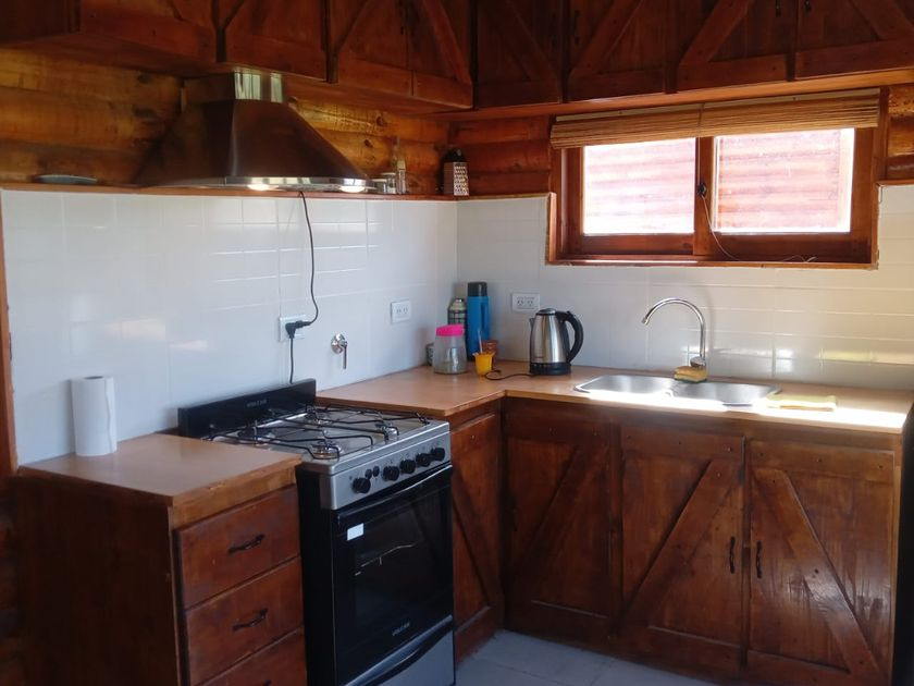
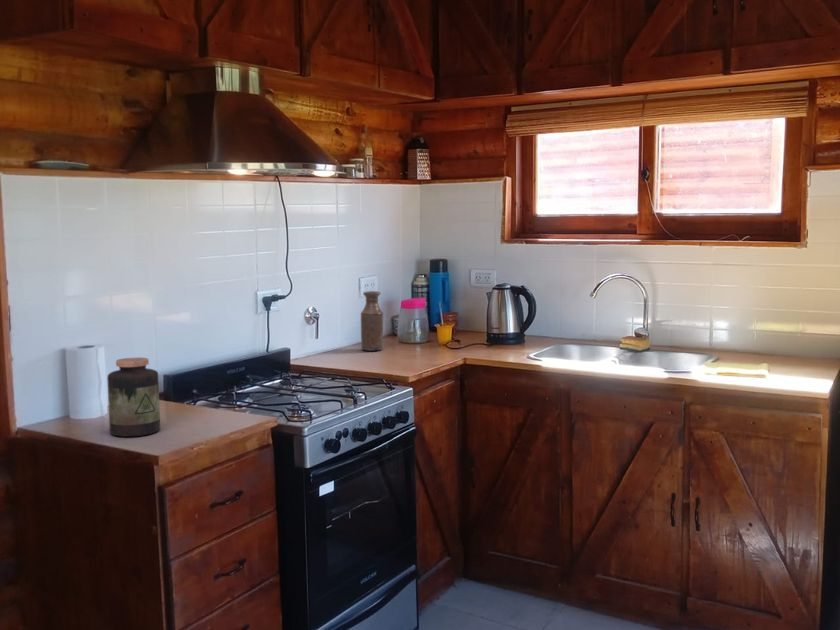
+ bottle (372, 320)
+ jar (133, 395)
